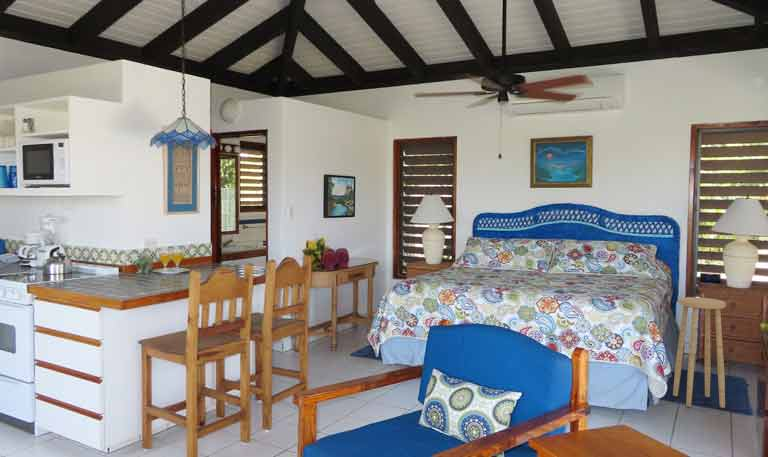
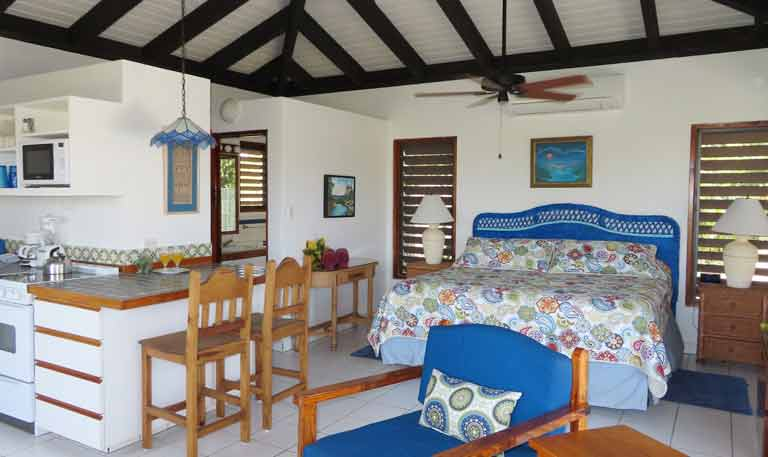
- stool (705, 350)
